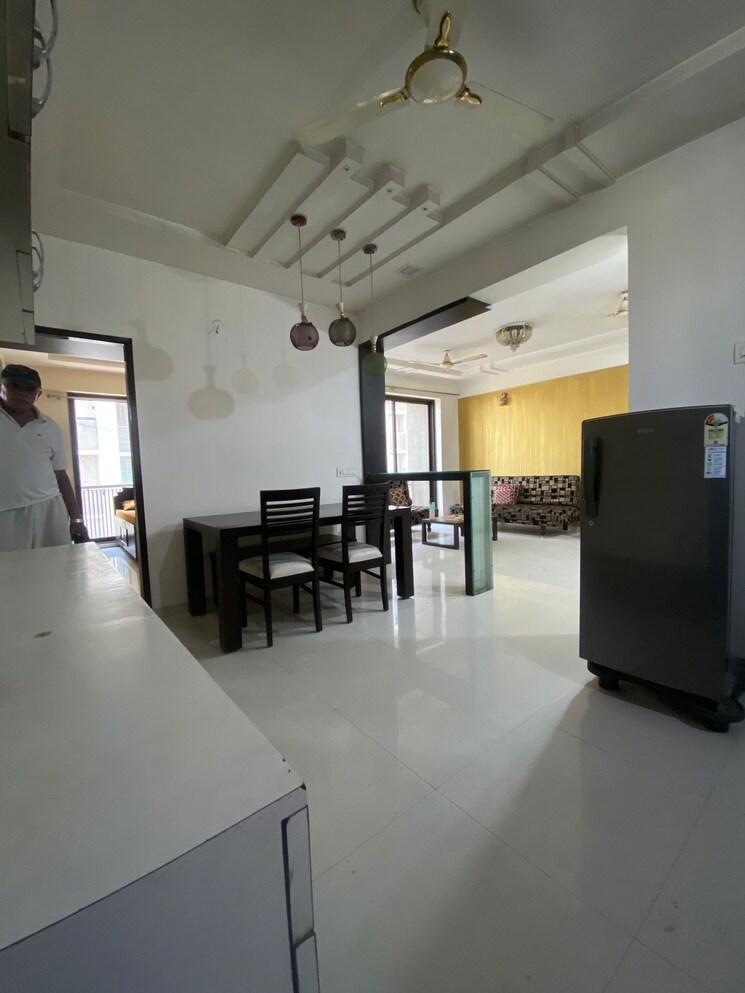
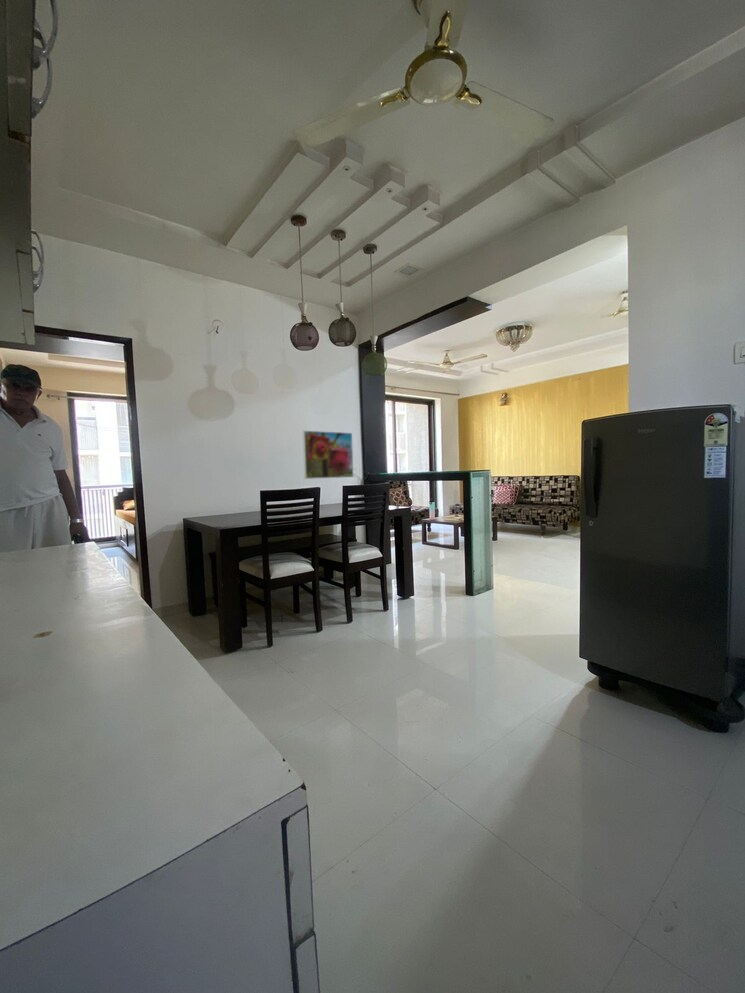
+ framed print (329, 455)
